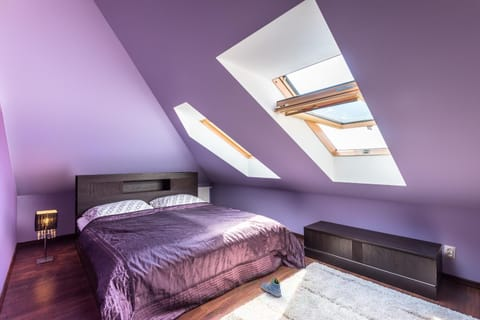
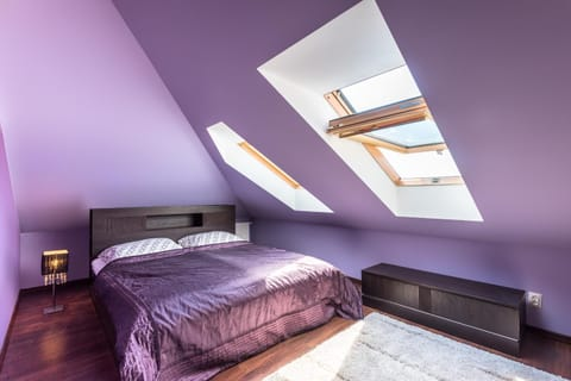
- sneaker (271, 283)
